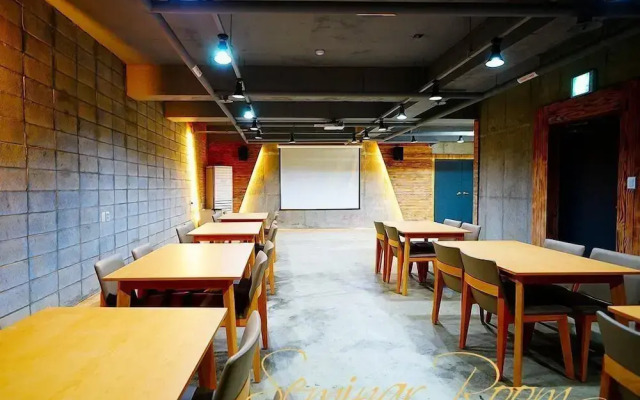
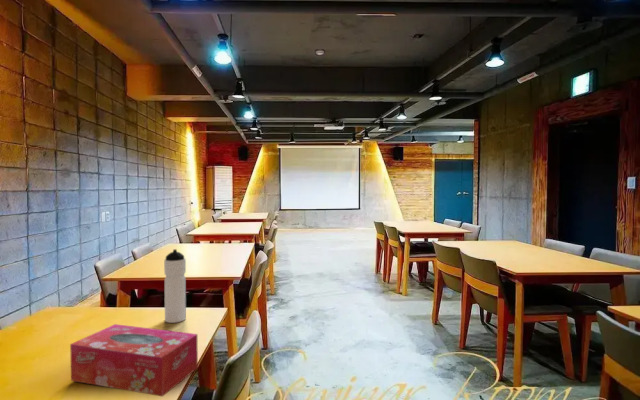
+ tissue box (136, 356)
+ water bottle (175, 284)
